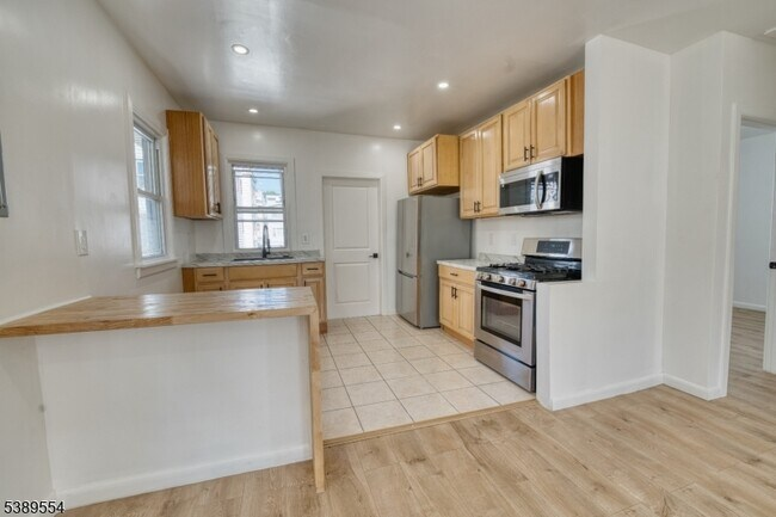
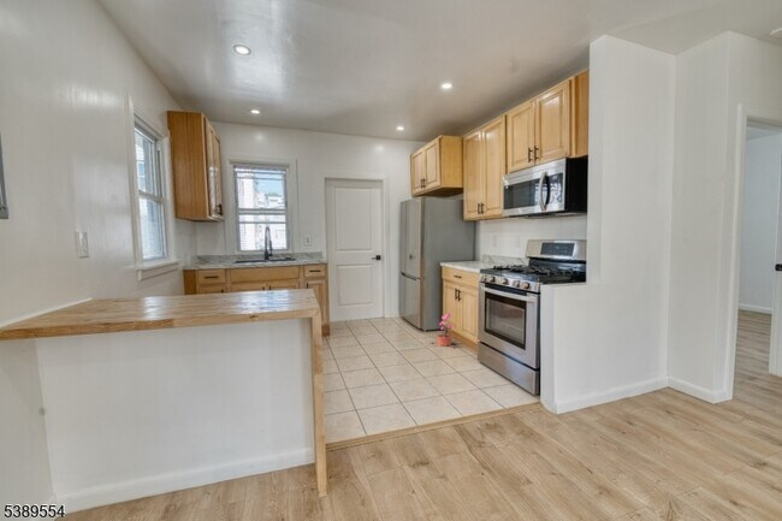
+ potted plant (443, 328)
